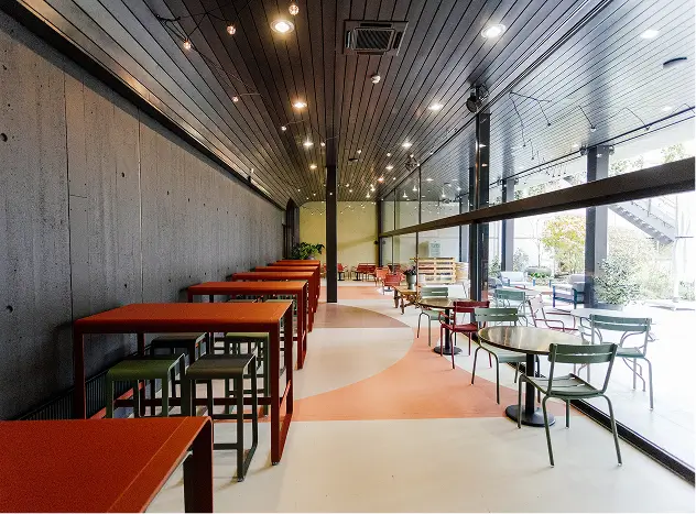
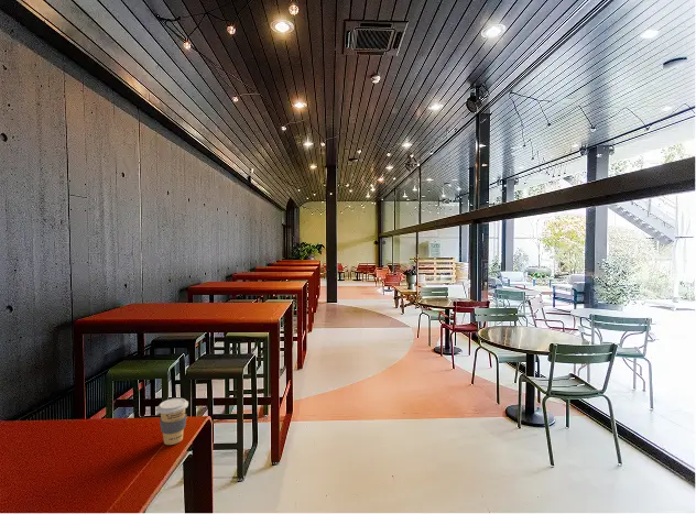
+ coffee cup (173, 422)
